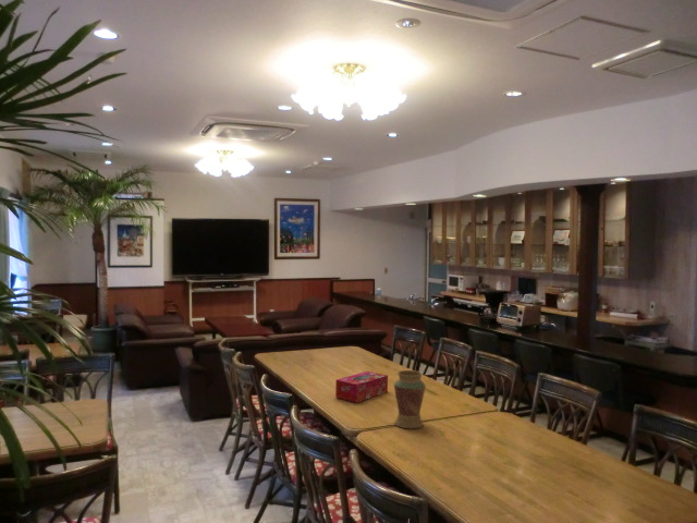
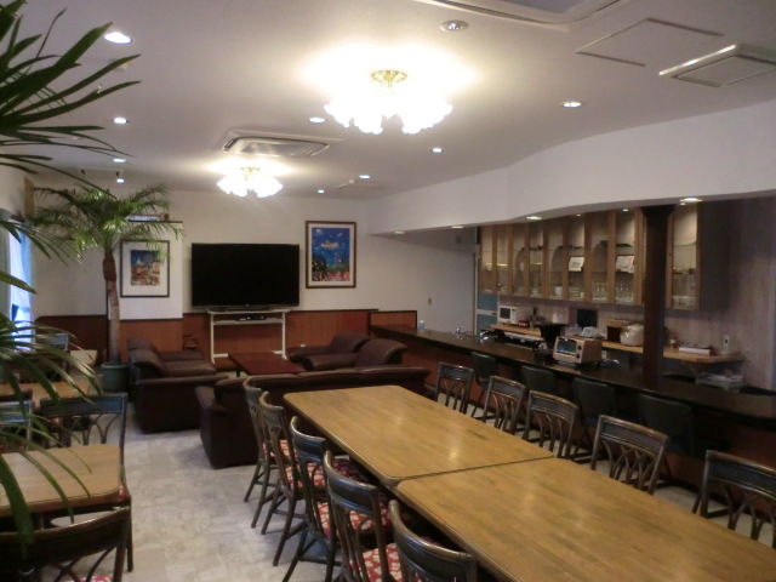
- tissue box (362, 386)
- vase (408, 398)
